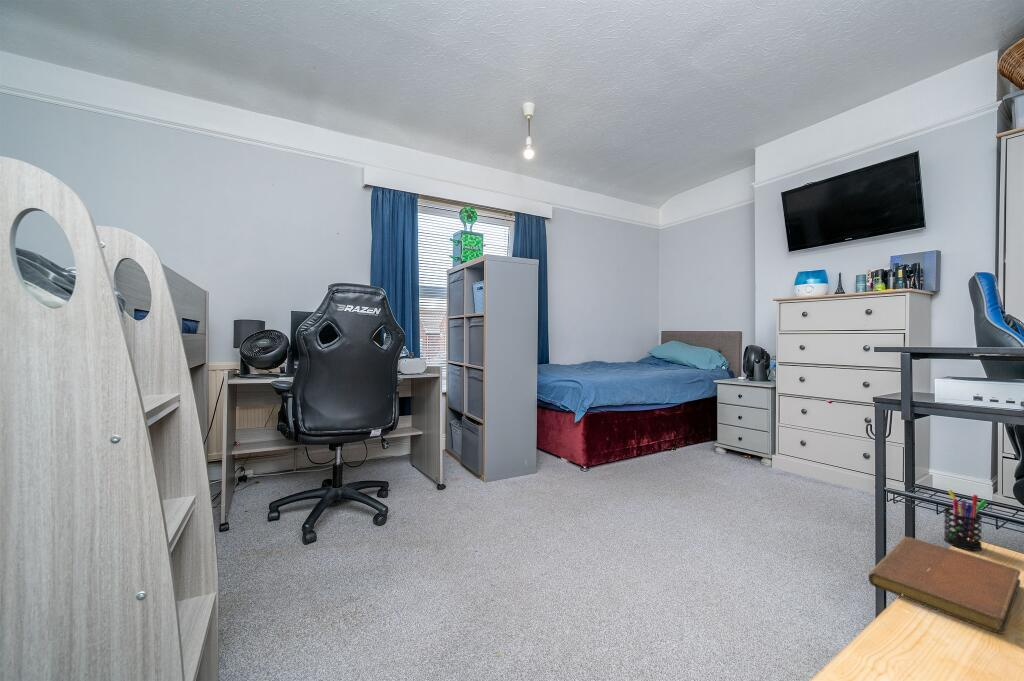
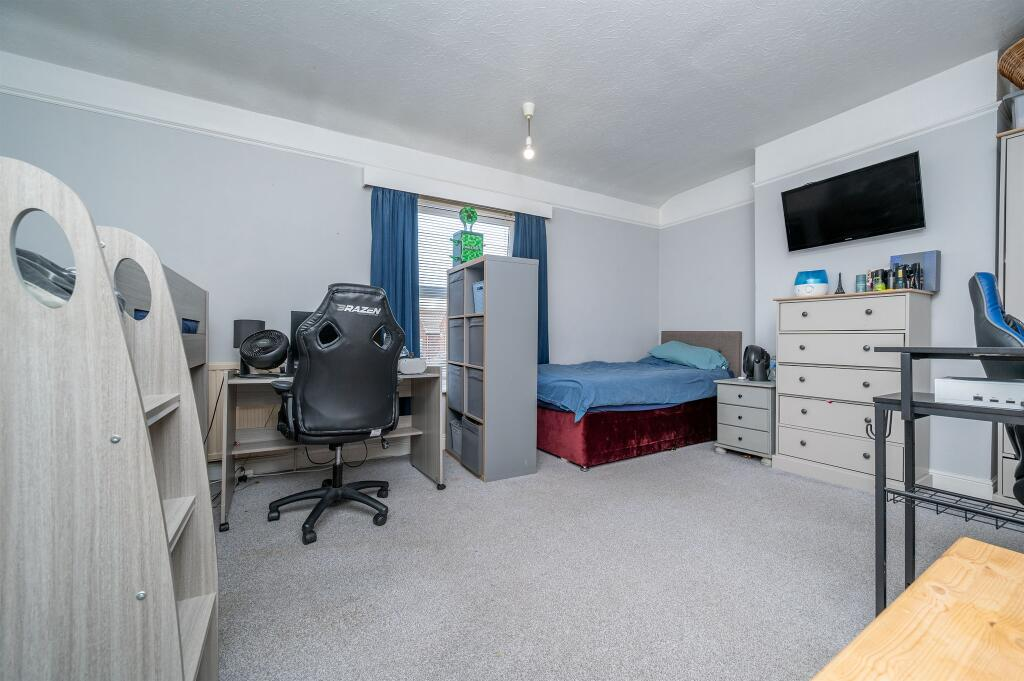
- notebook (944, 576)
- pen holder (967, 518)
